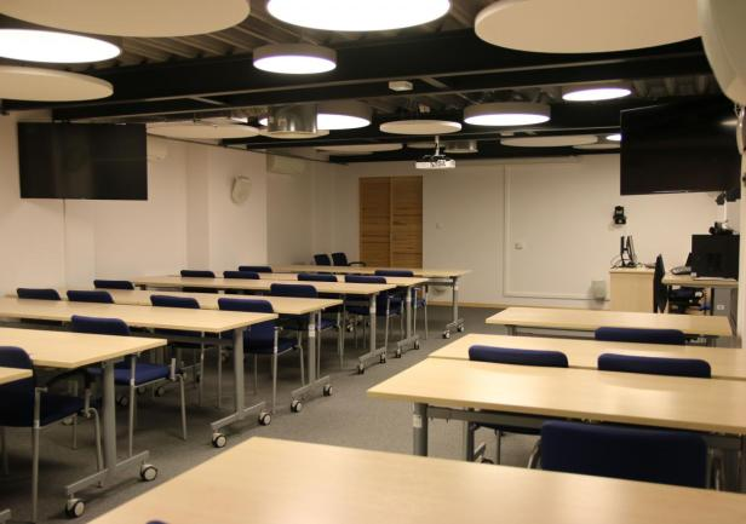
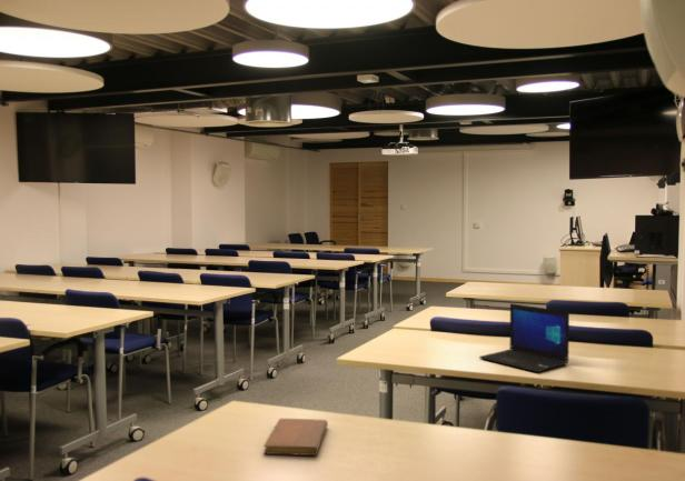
+ laptop (523, 335)
+ notebook (297, 435)
